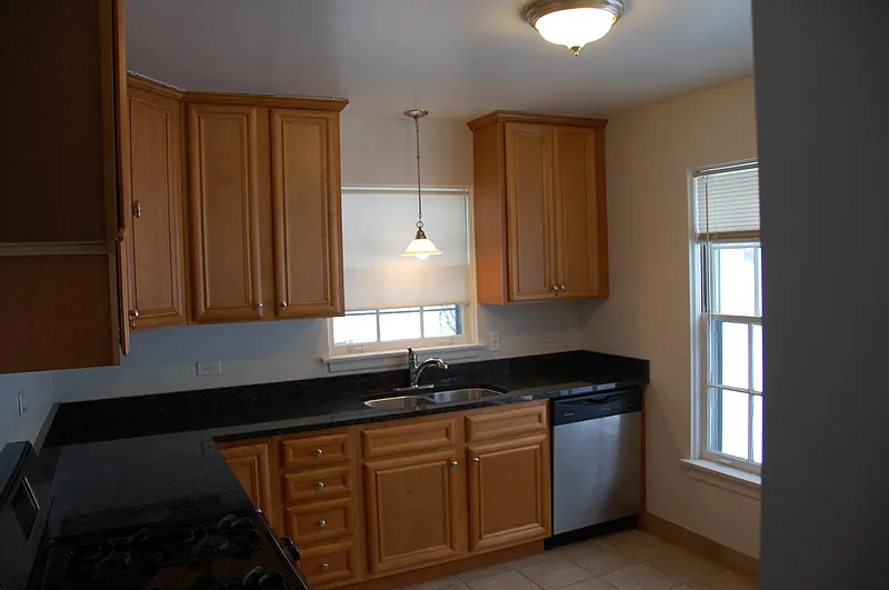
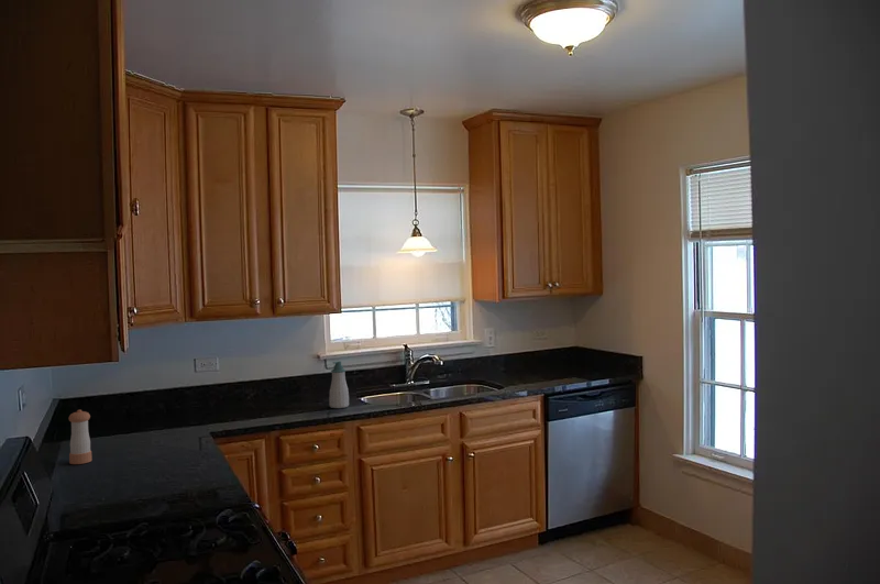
+ pepper shaker (79, 436)
+ soap bottle (339, 384)
